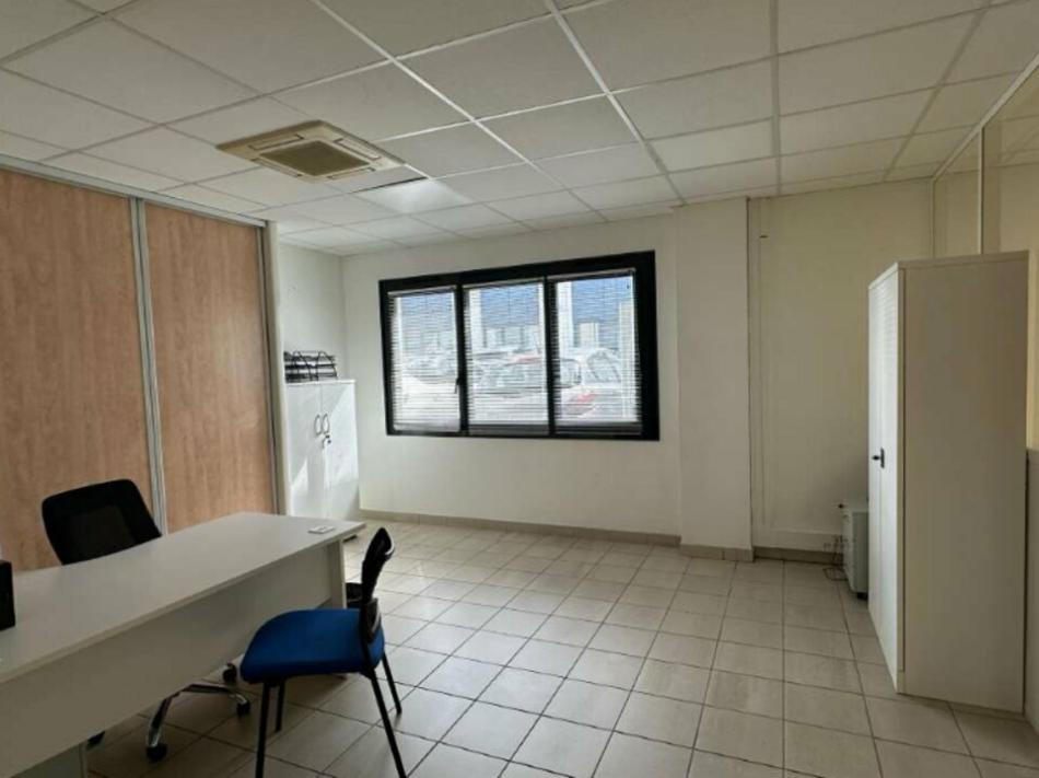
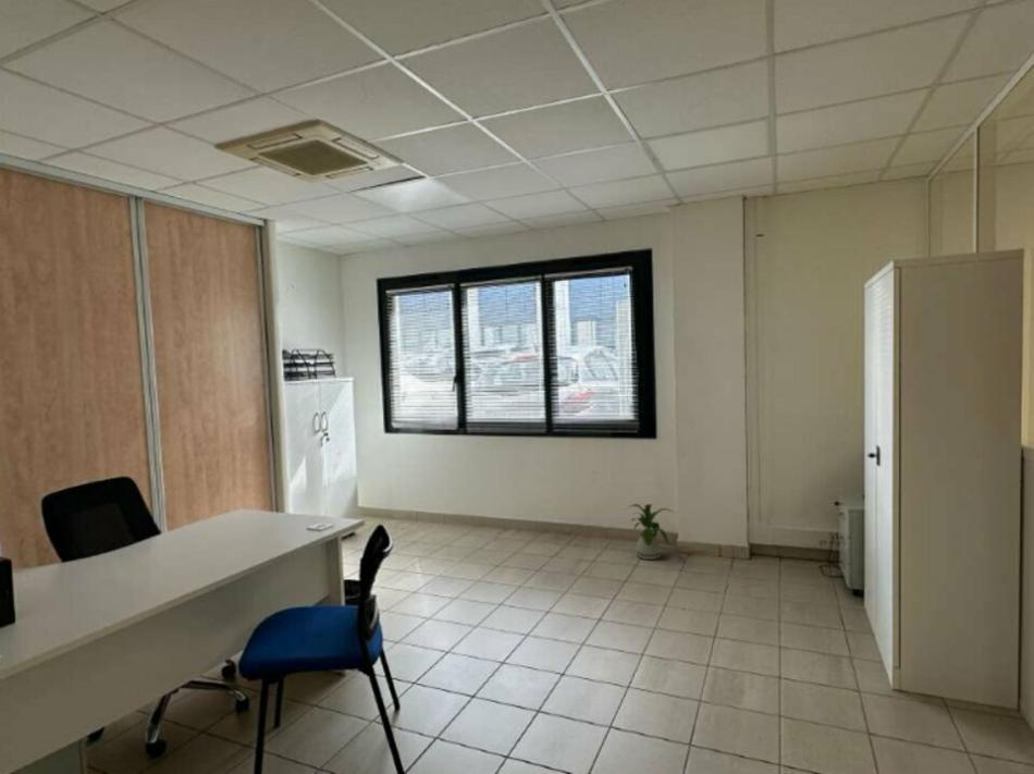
+ house plant (650, 526)
